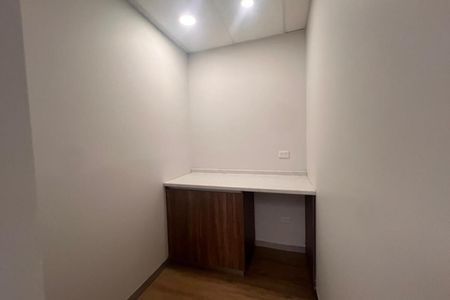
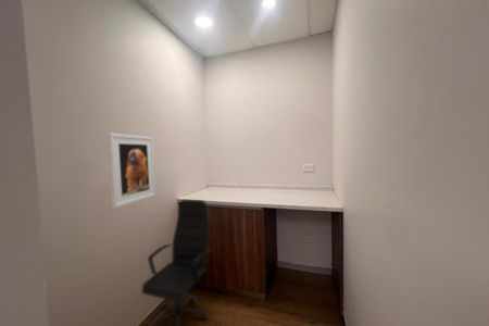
+ office chair (179, 260)
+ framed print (135, 168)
